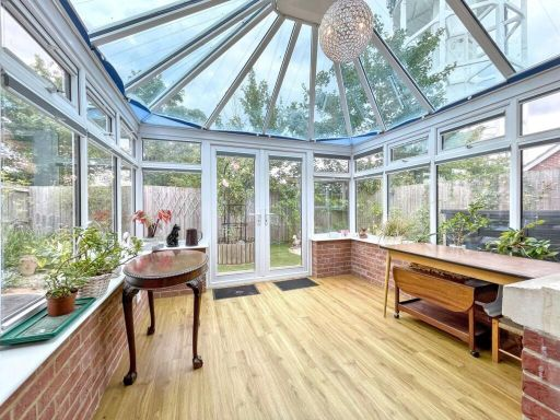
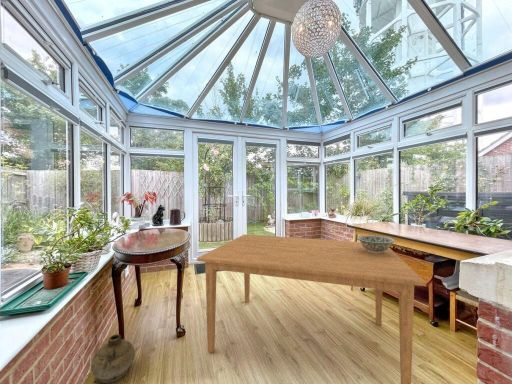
+ dining table (306, 280)
+ ceramic jug (113, 355)
+ decorative bowl (375, 244)
